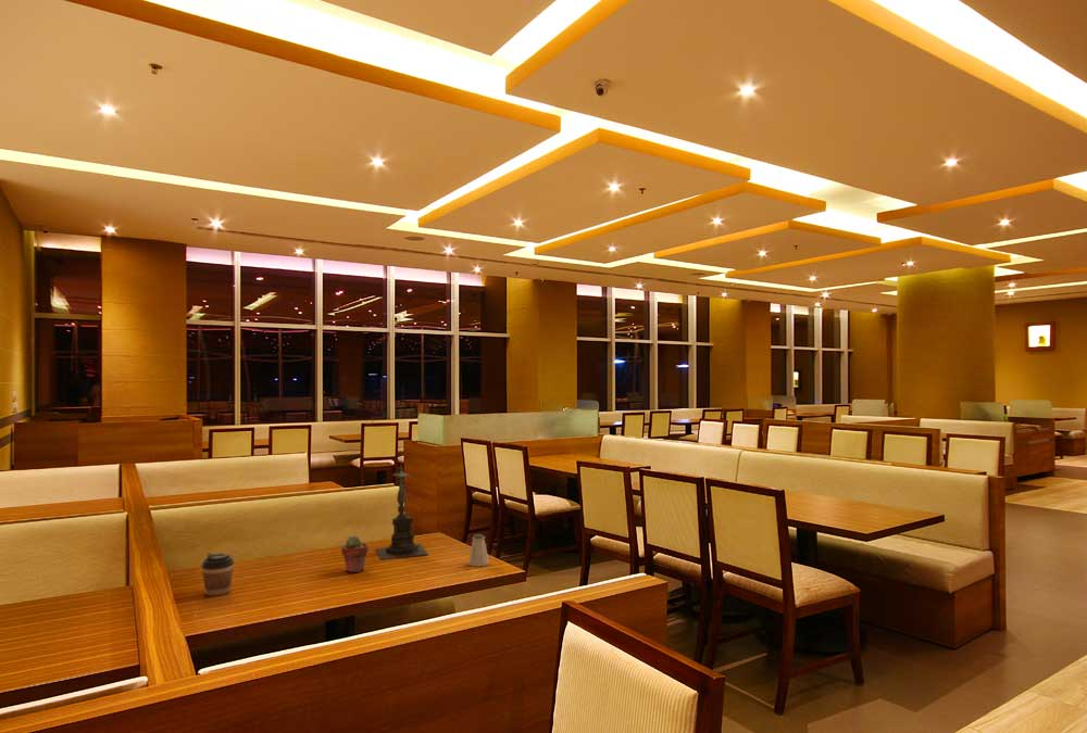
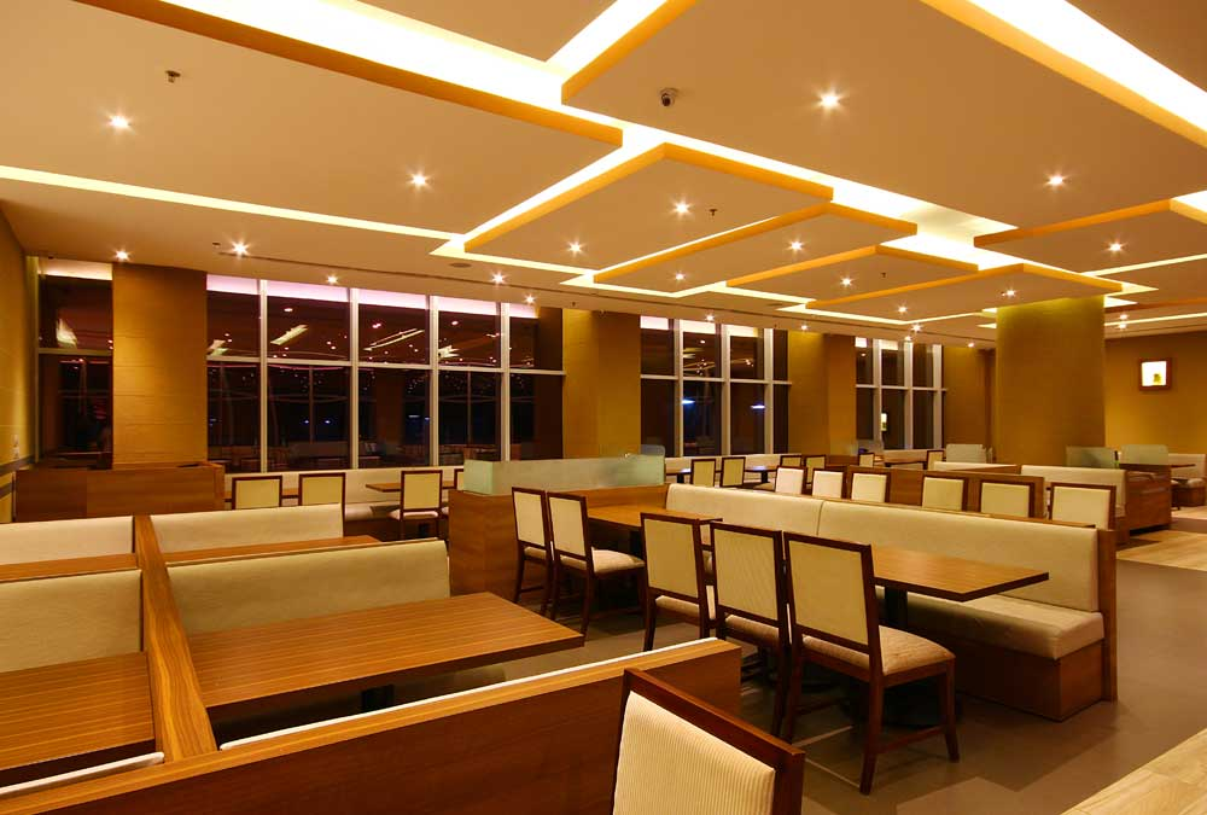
- potted succulent (354, 553)
- saltshaker (478, 548)
- coffee cup (217, 572)
- candle holder (401, 506)
